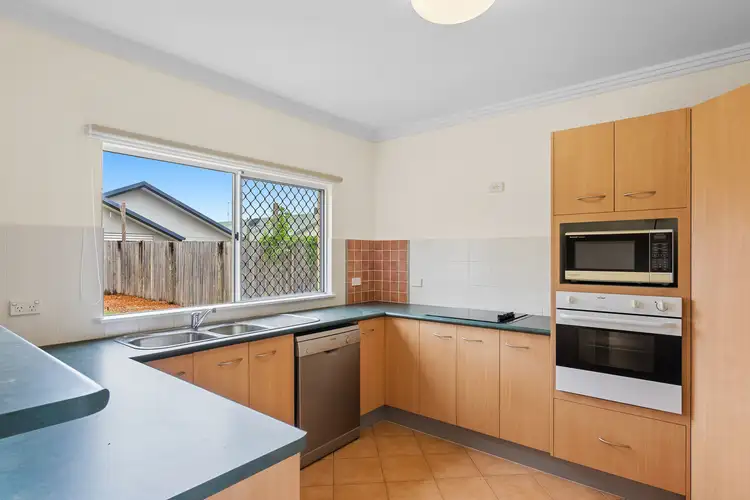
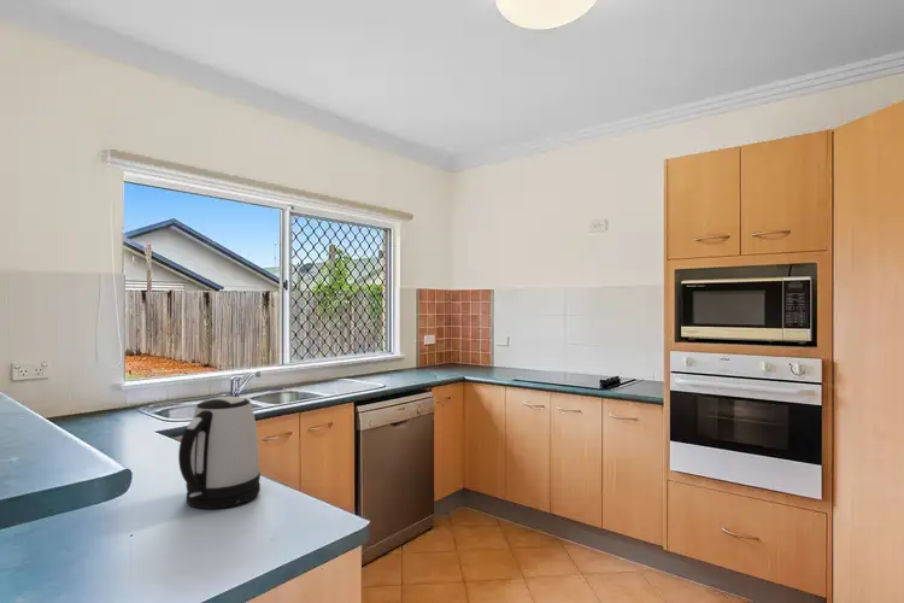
+ kettle (217, 450)
